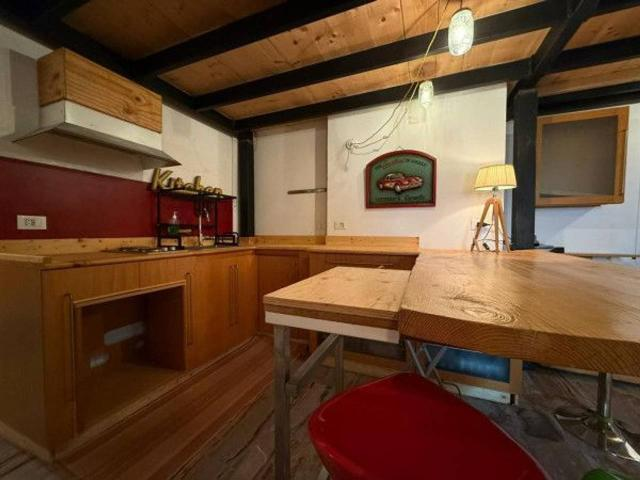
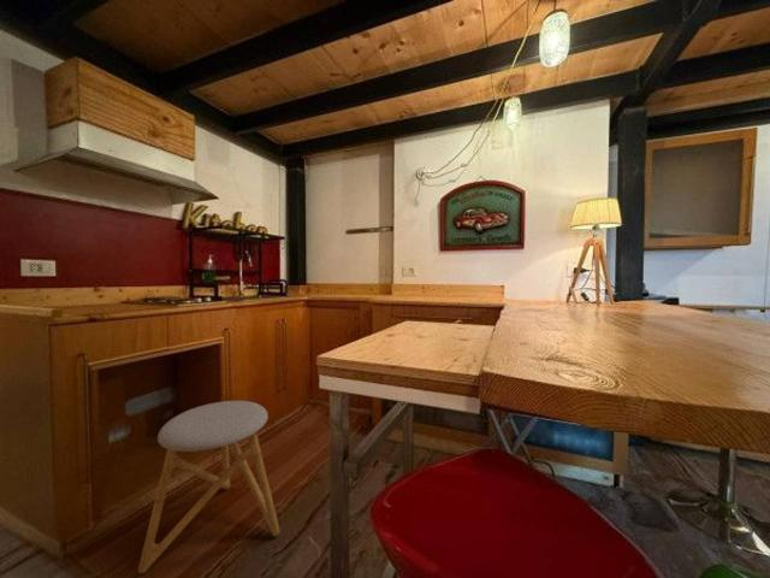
+ stool (223, 467)
